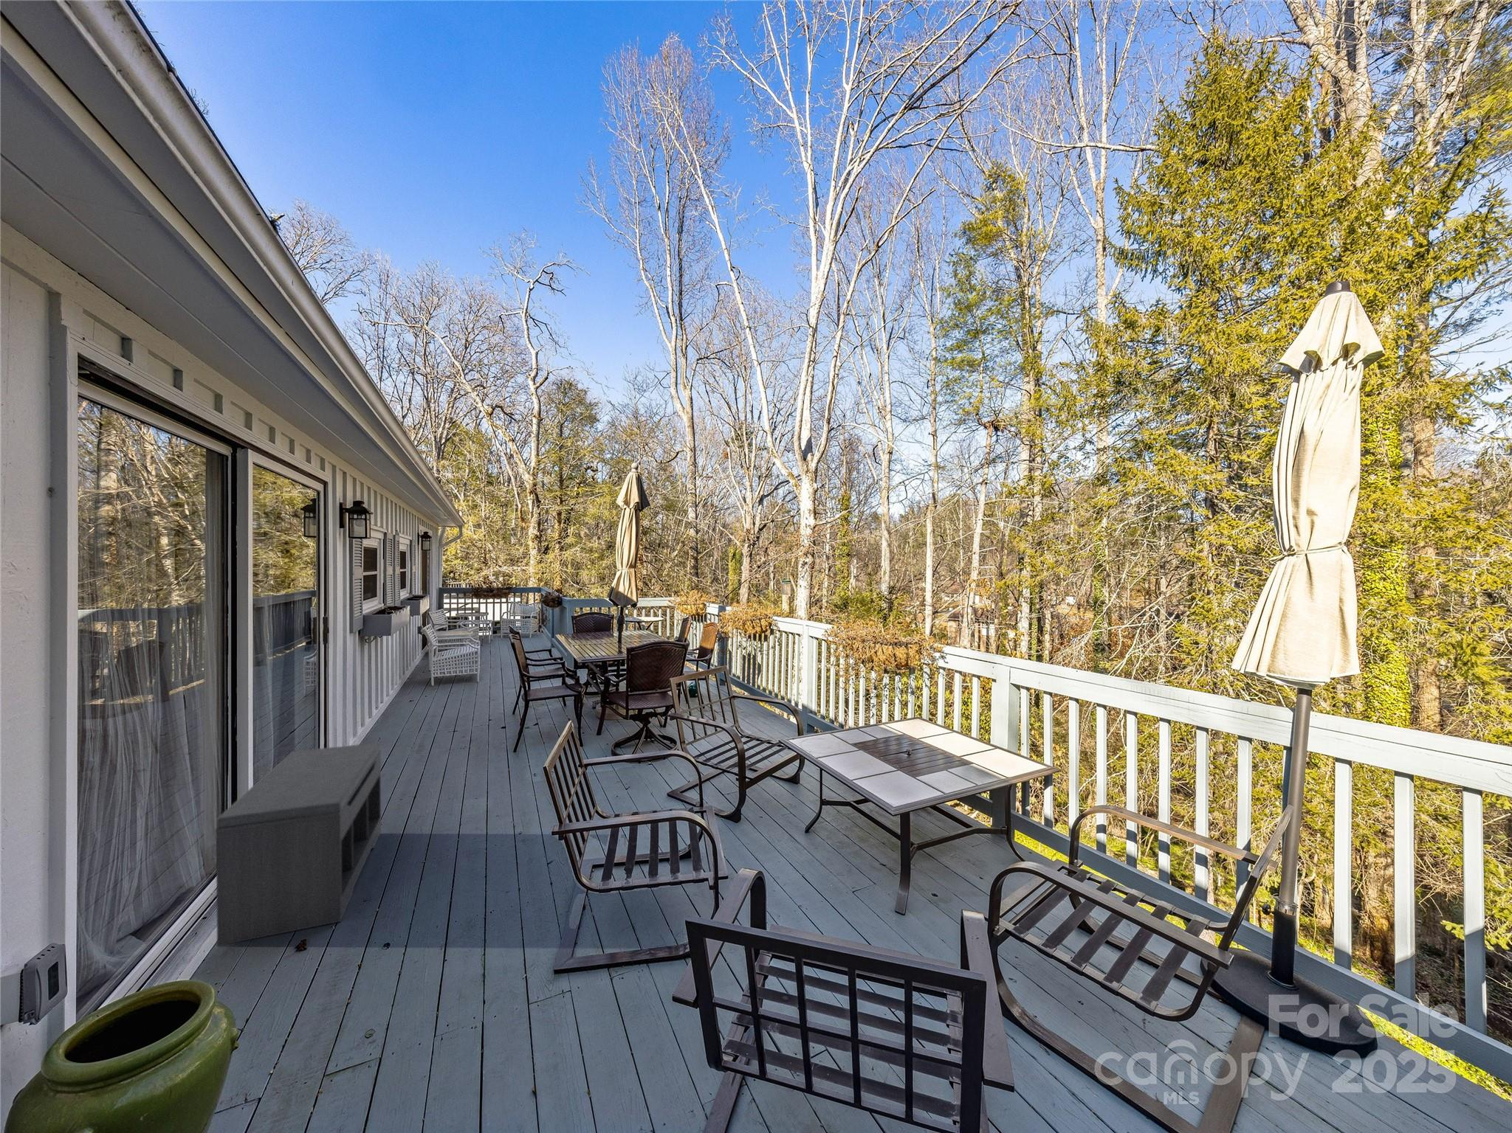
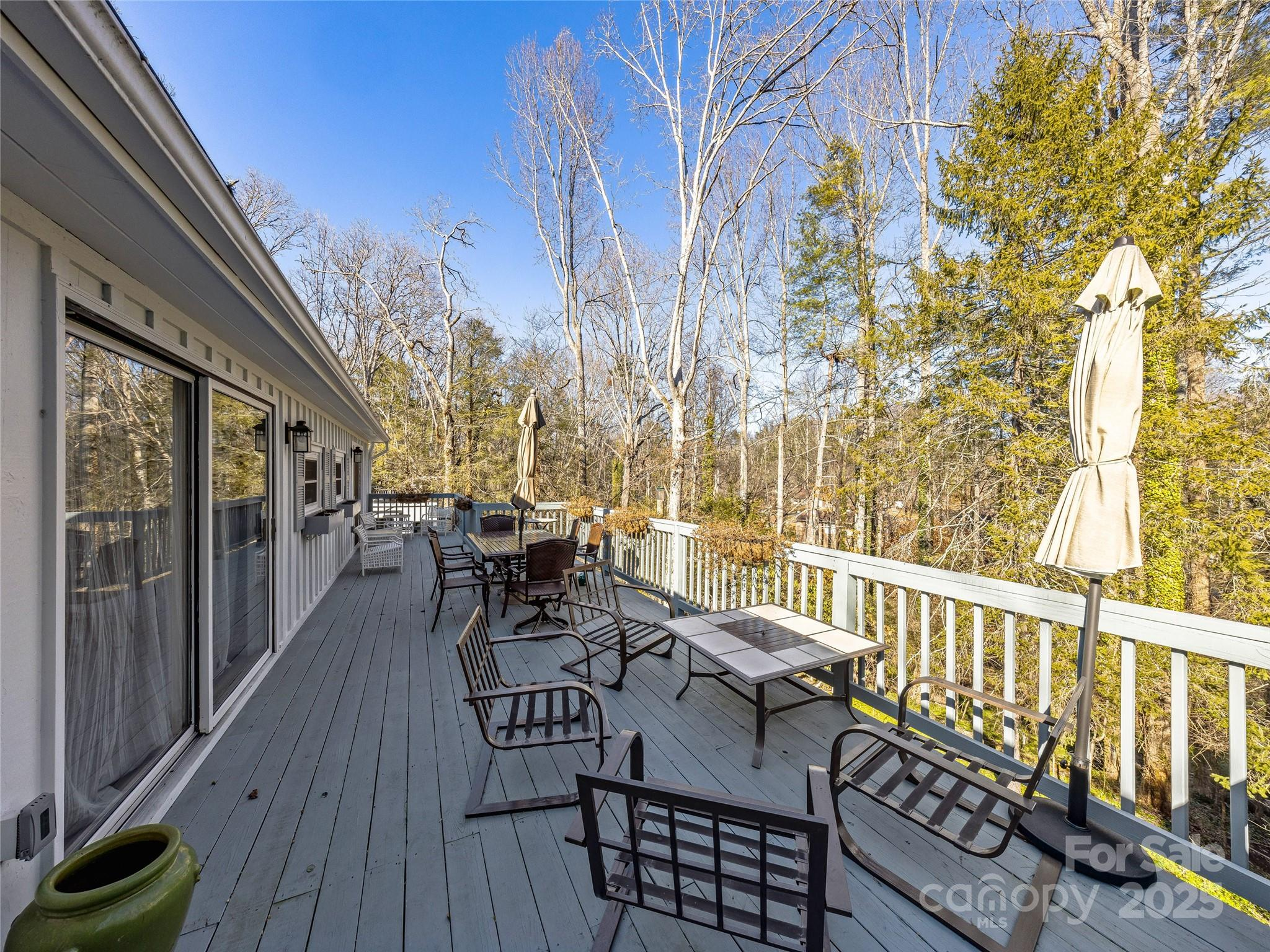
- bench (312, 826)
